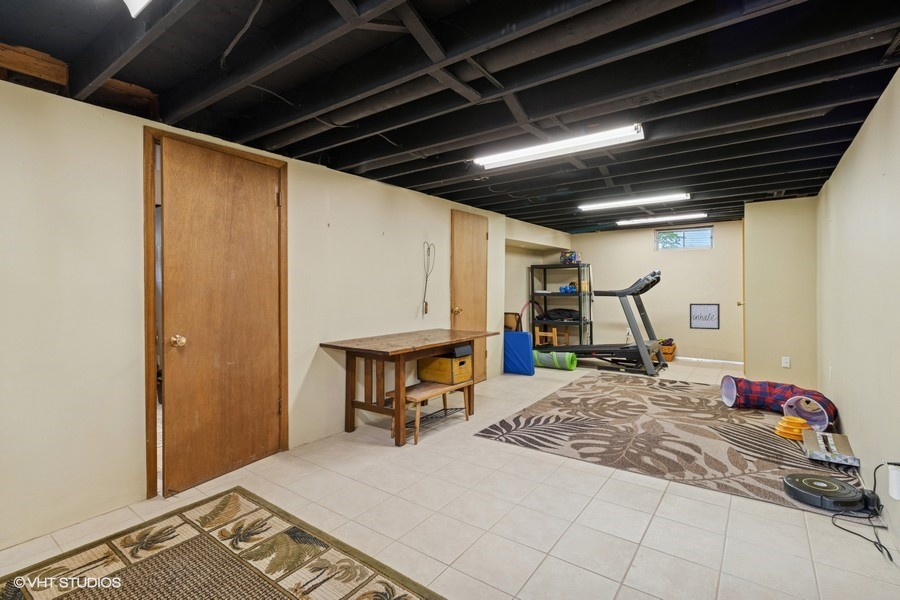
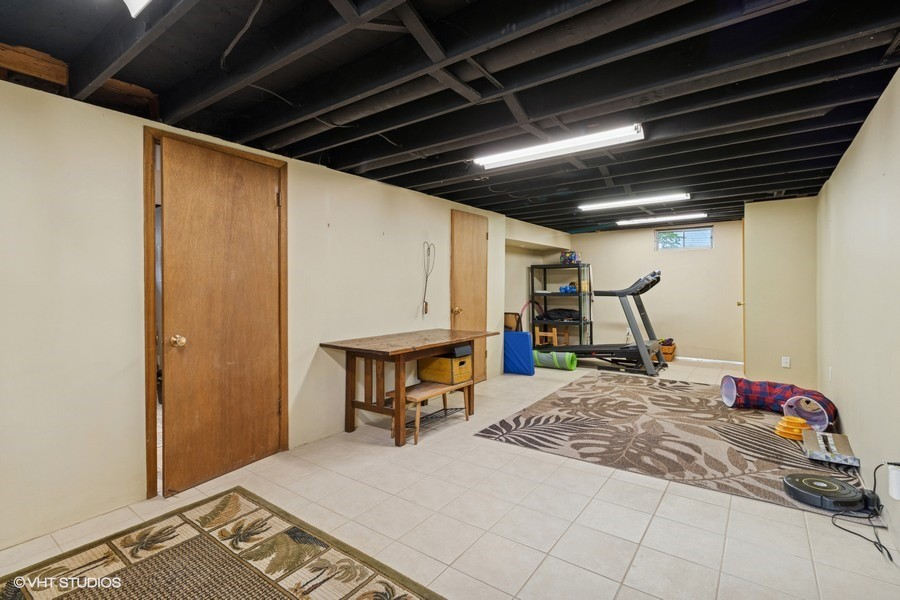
- wall art (704, 316)
